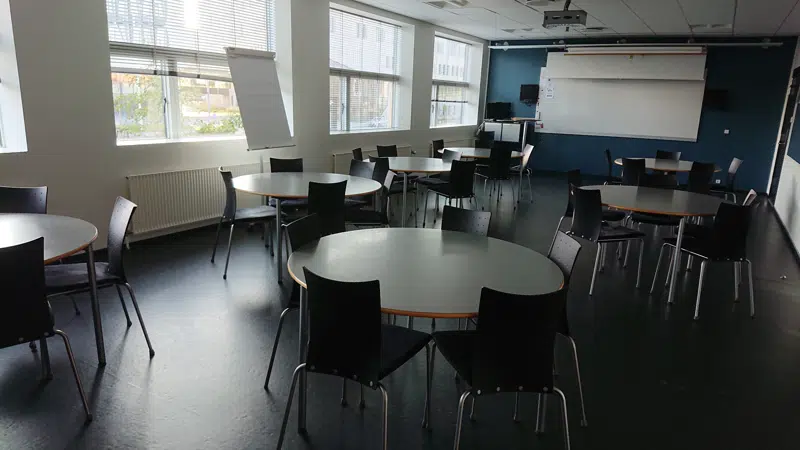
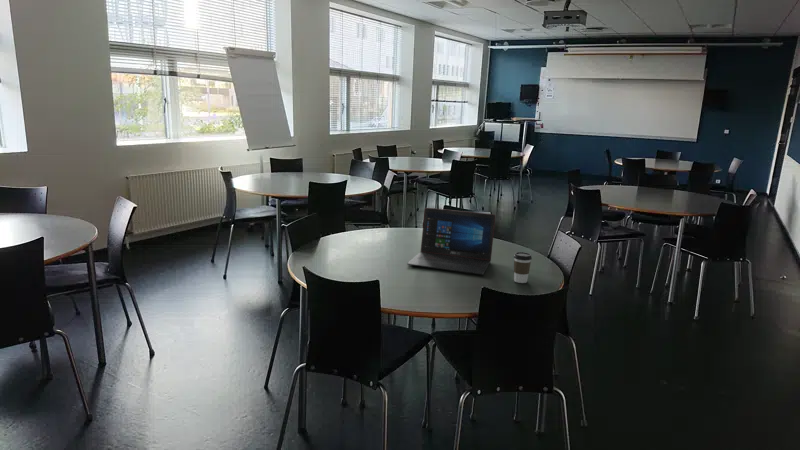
+ laptop (452, 239)
+ coffee cup (521, 267)
